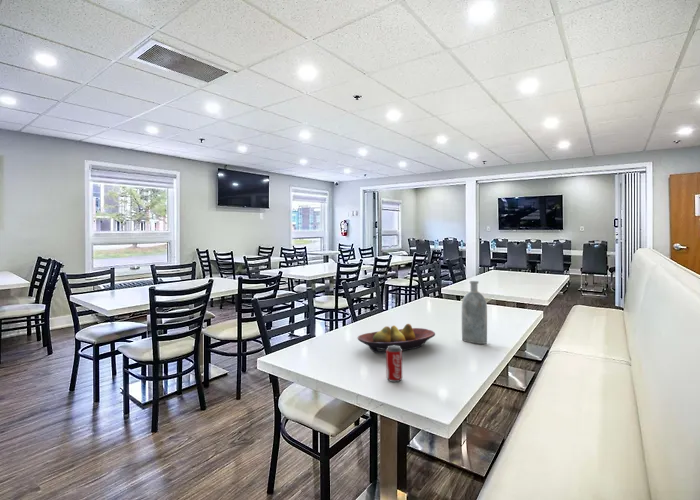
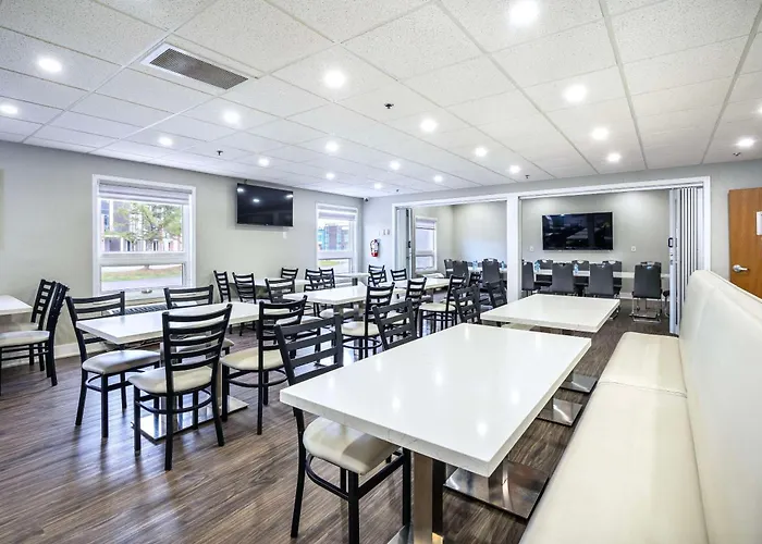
- beverage can (394, 363)
- fruit bowl (397, 336)
- bottle (474, 311)
